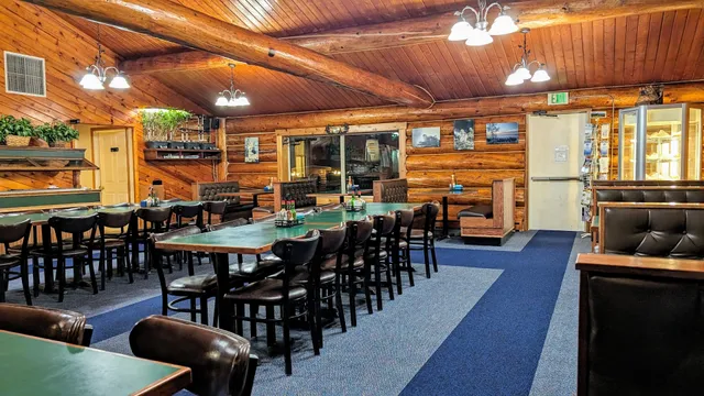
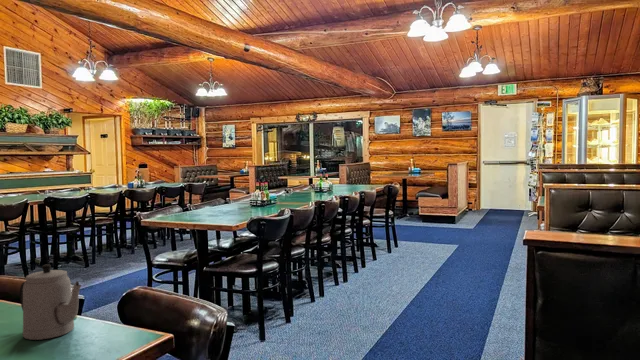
+ teapot (50, 298)
